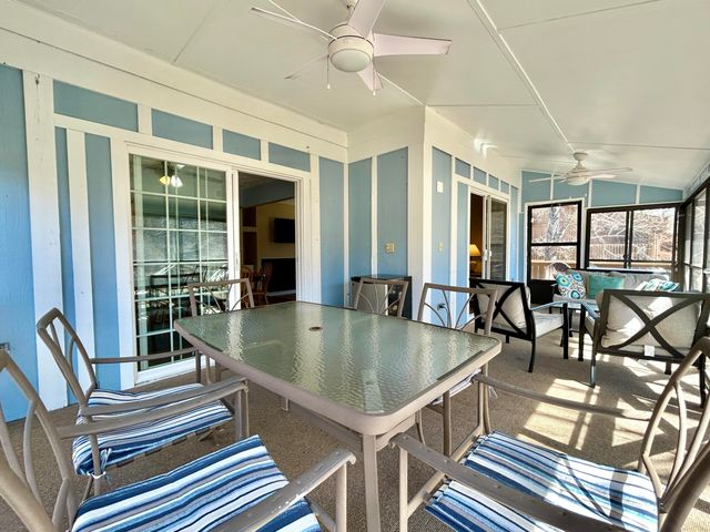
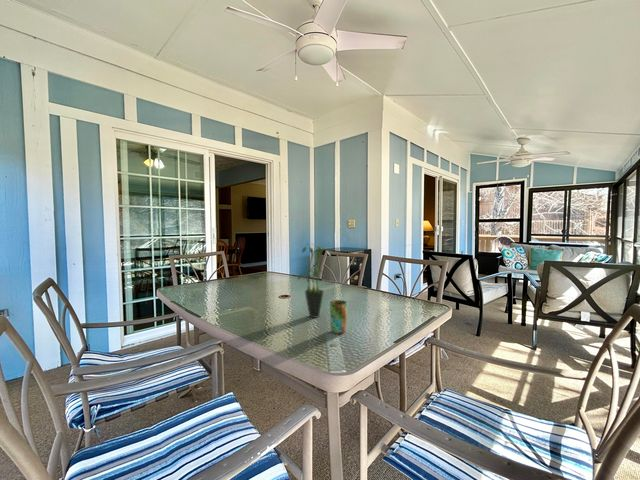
+ potted plant (313, 280)
+ cup (338, 316)
